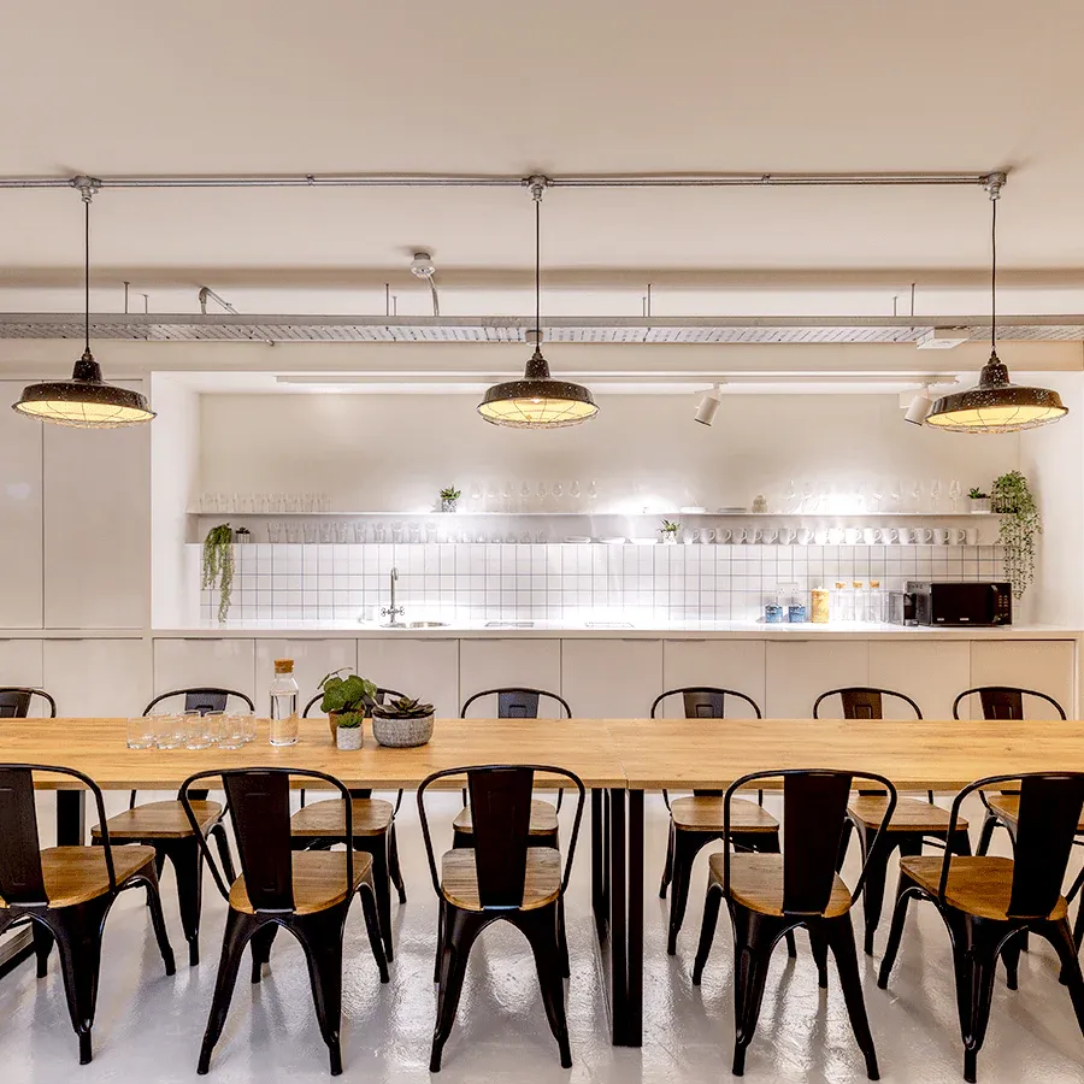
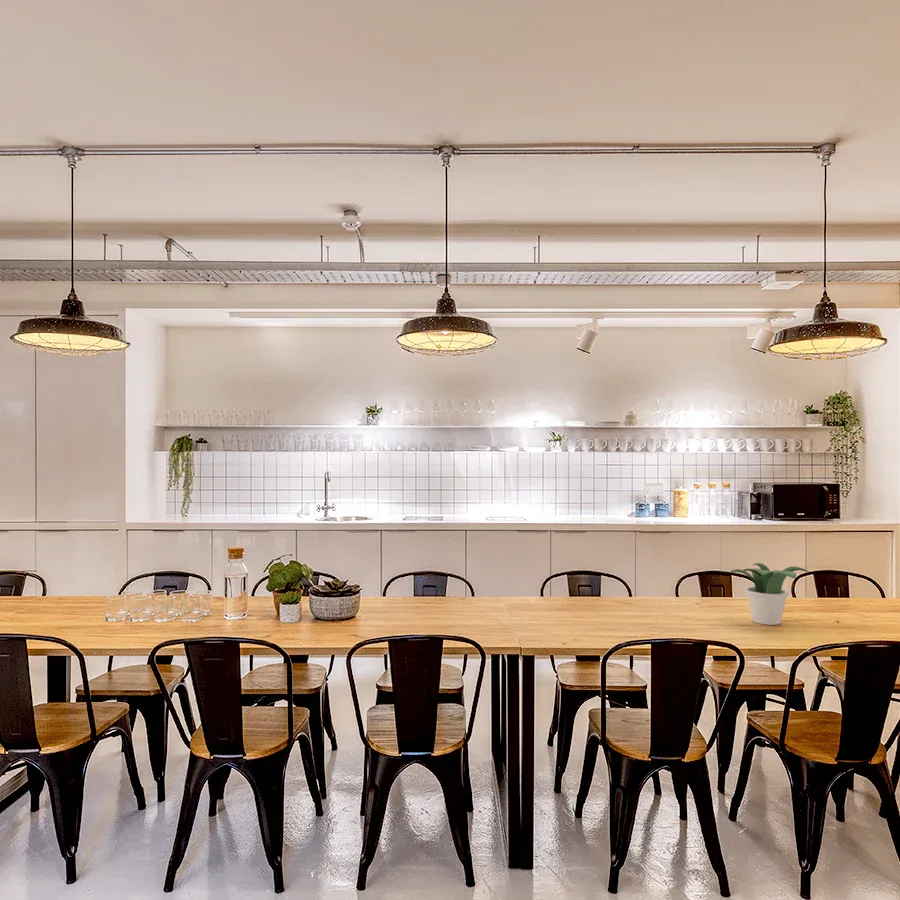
+ potted plant (771, 594)
